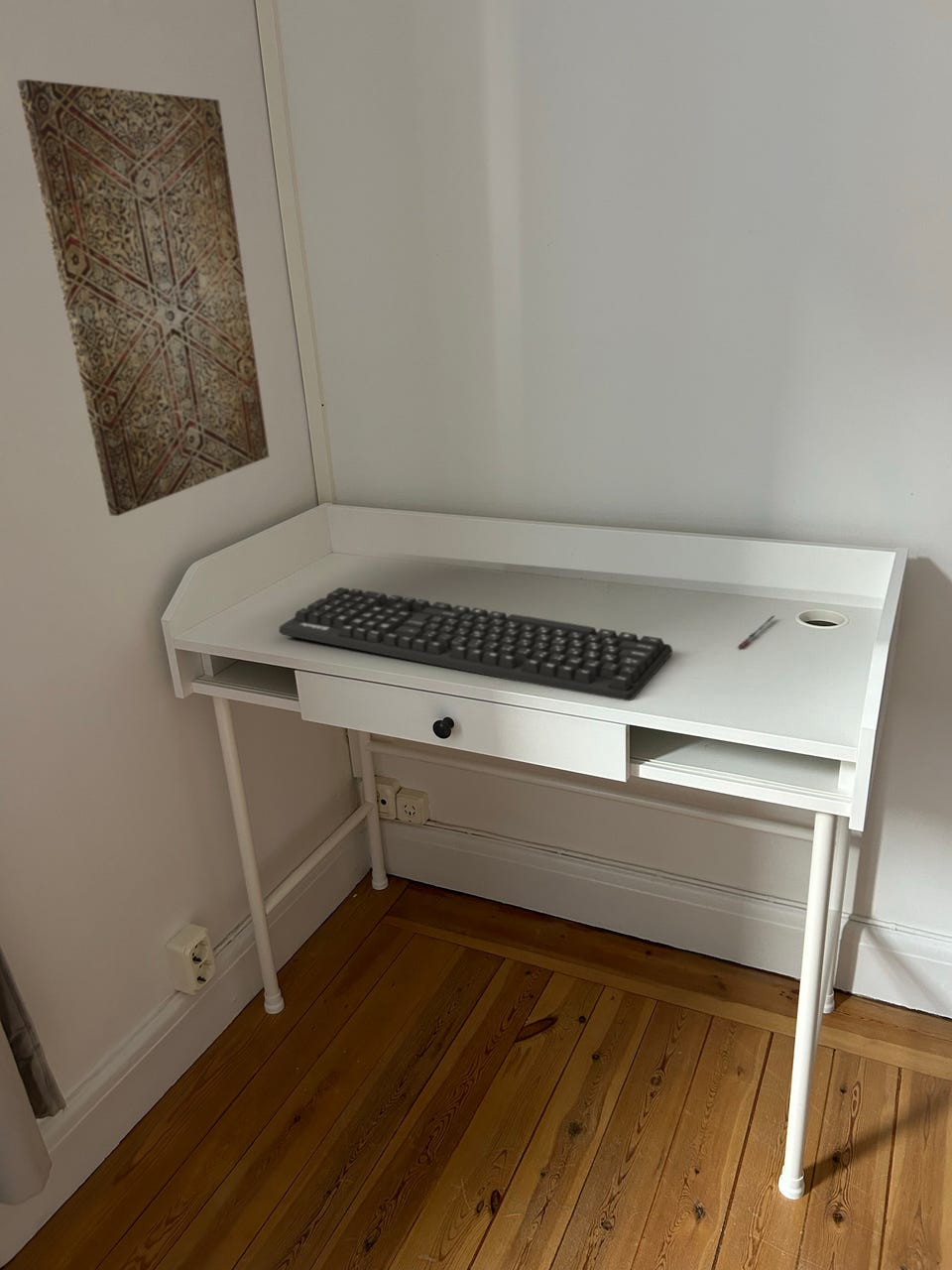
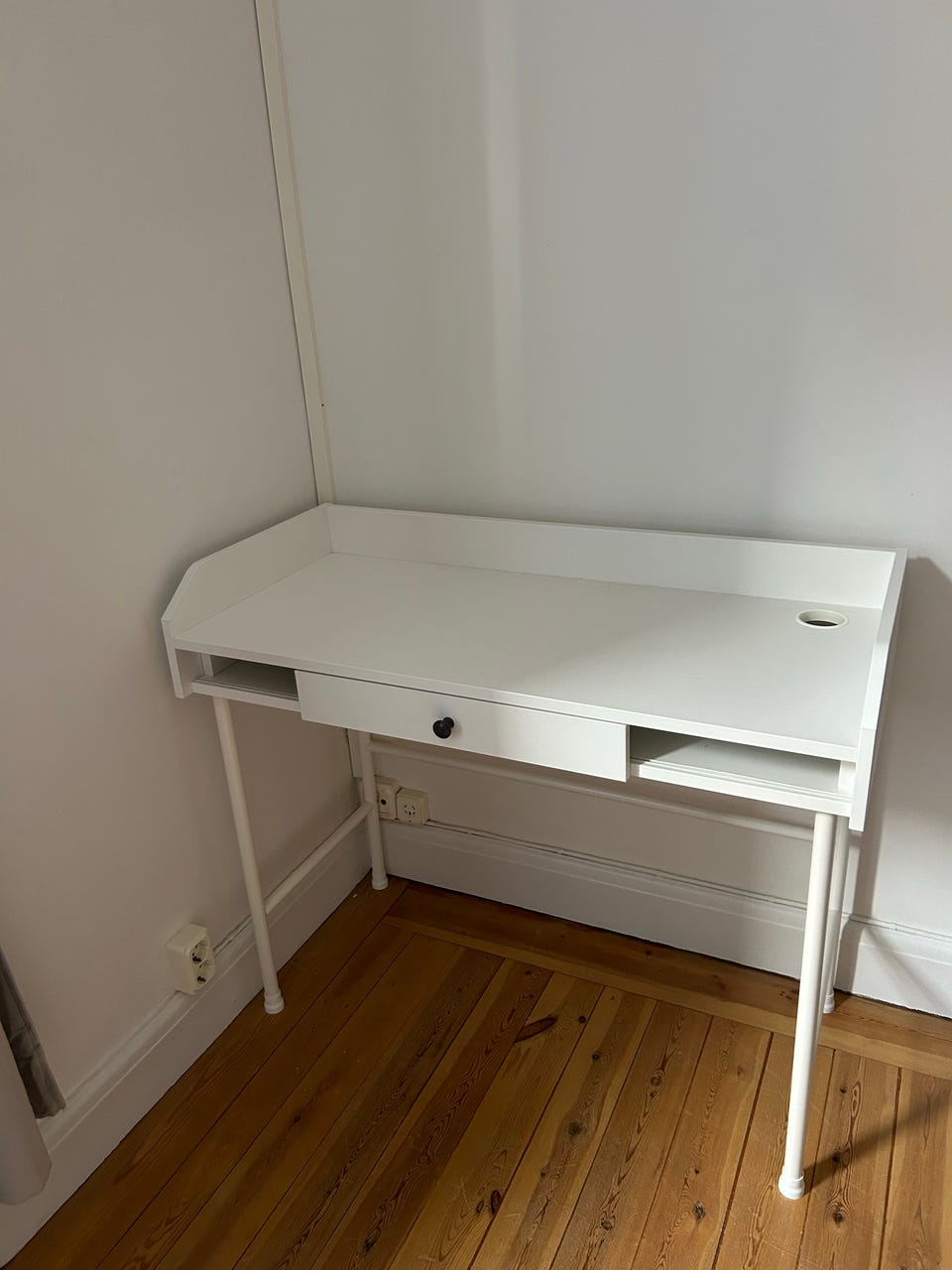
- pen (757, 630)
- wall art (165, 302)
- keyboard (465, 636)
